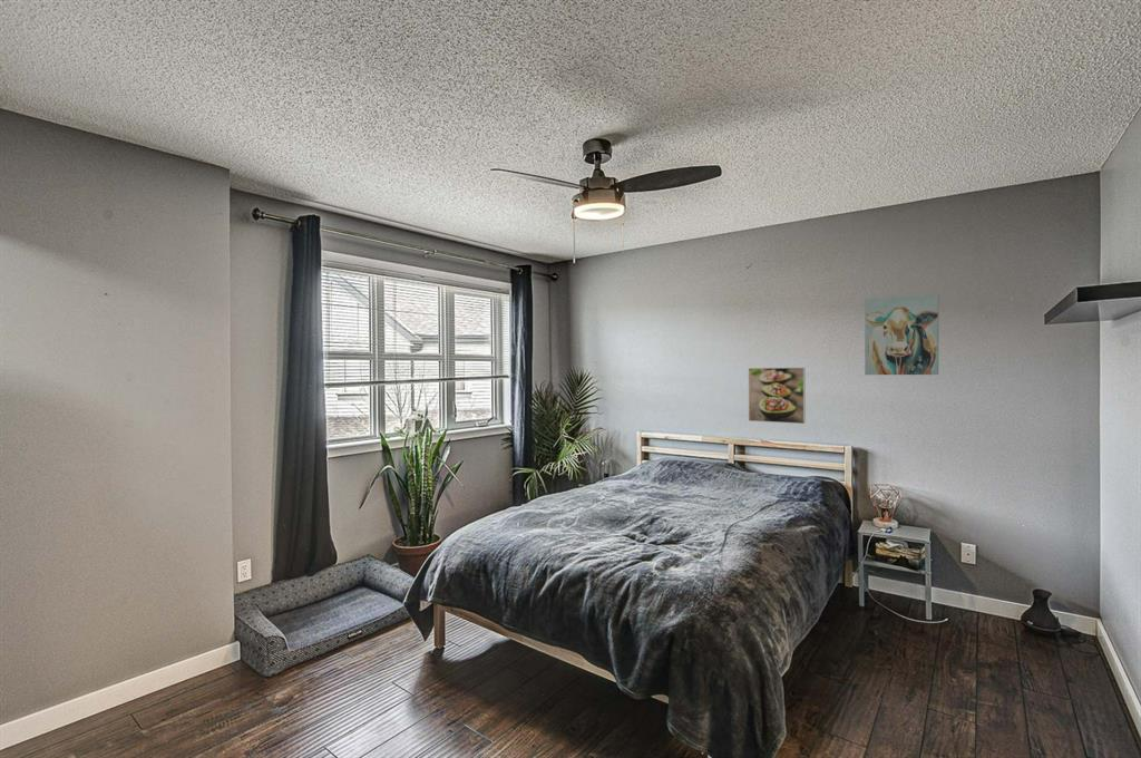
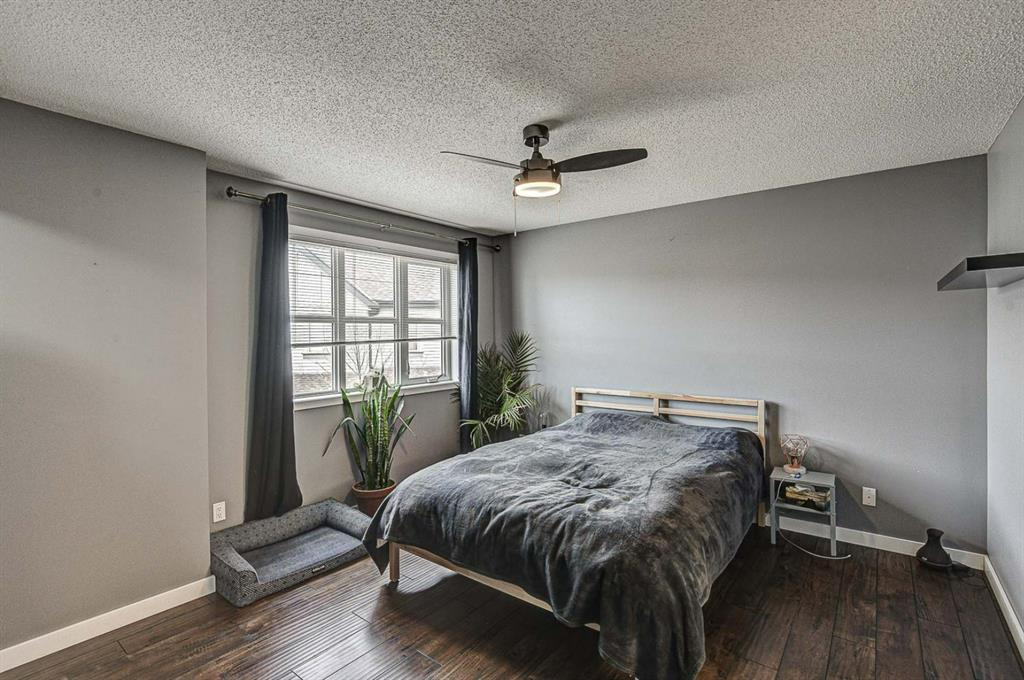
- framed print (776, 395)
- wall art (900, 336)
